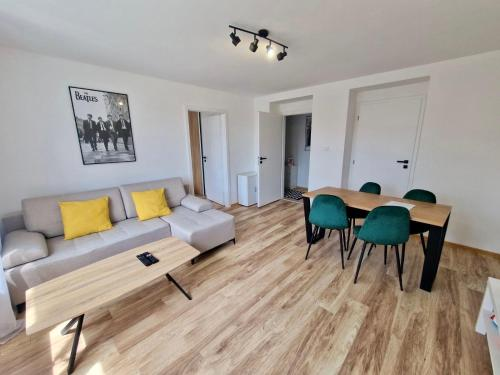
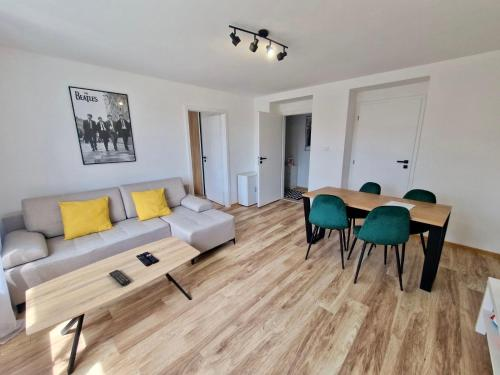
+ remote control (119, 277)
